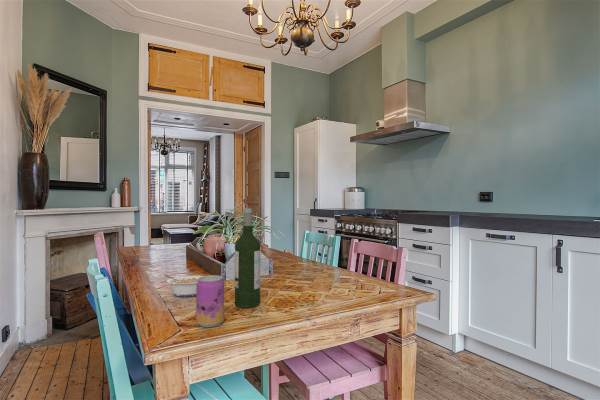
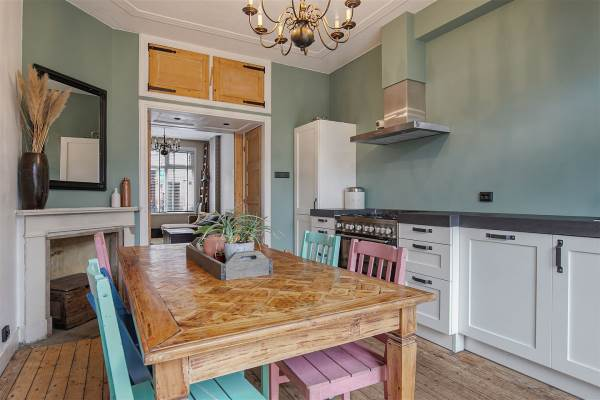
- beverage can (210, 300)
- wine bottle (247, 256)
- legume (186, 285)
